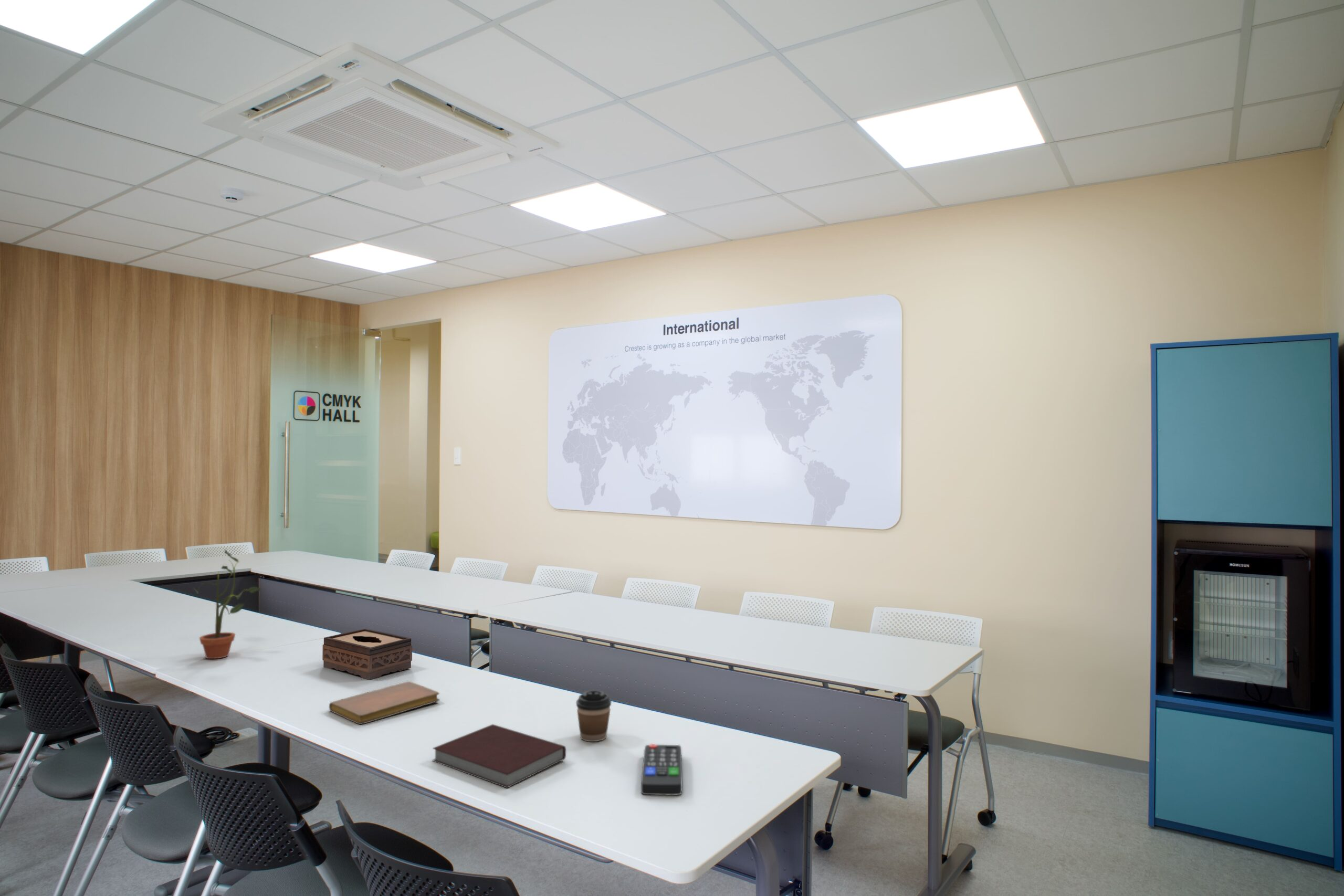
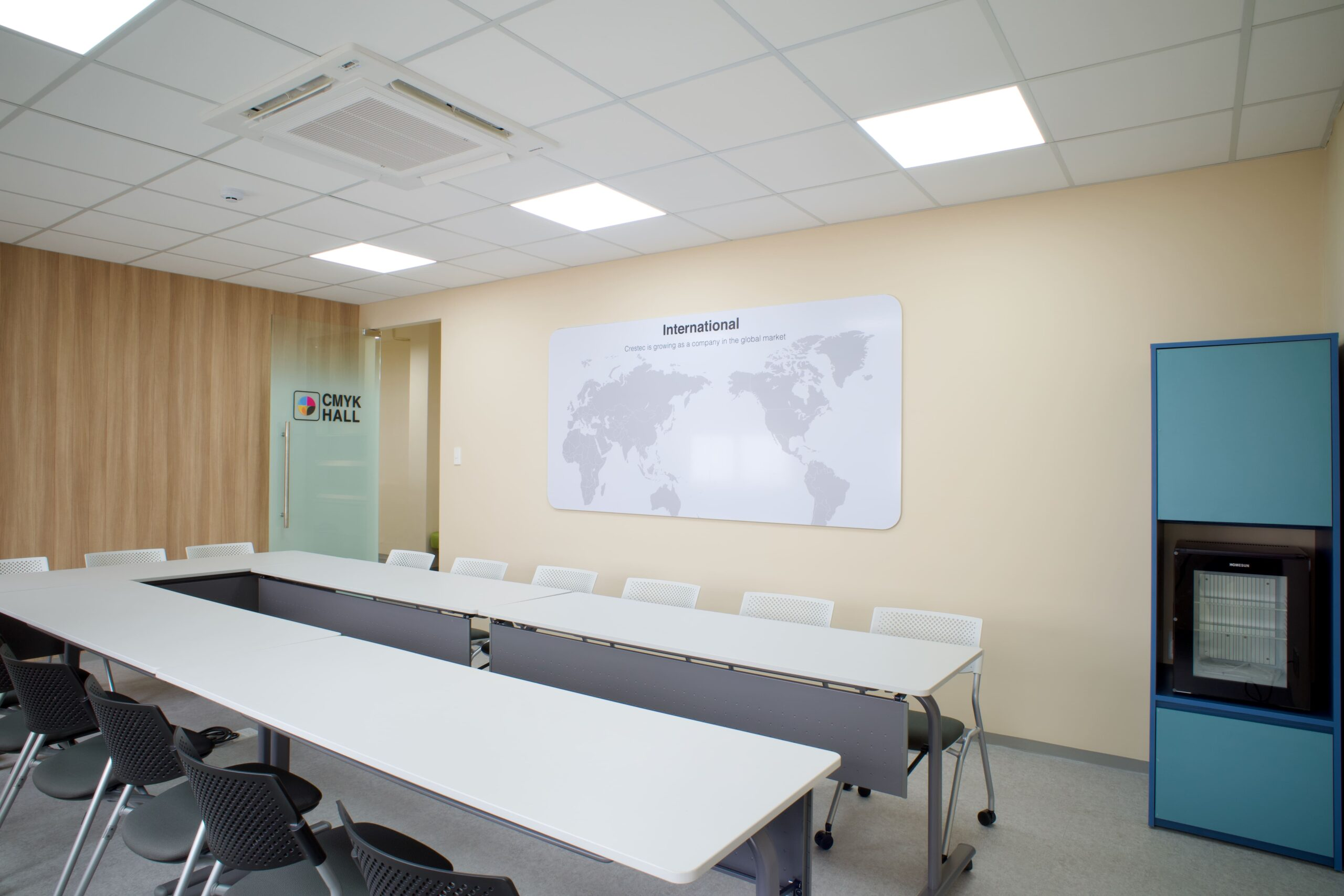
- notebook (385, 701)
- tissue box (367, 652)
- remote control (662, 767)
- potted plant (221, 604)
- coffee cup (593, 713)
- notebook (499, 753)
